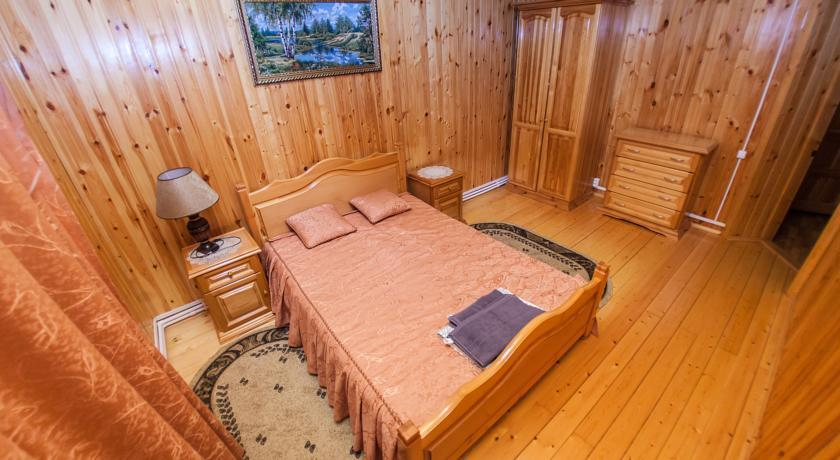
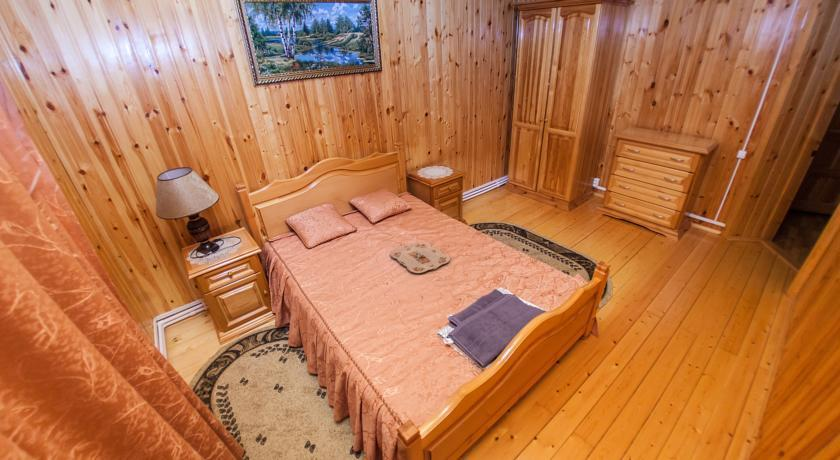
+ serving tray (419, 256)
